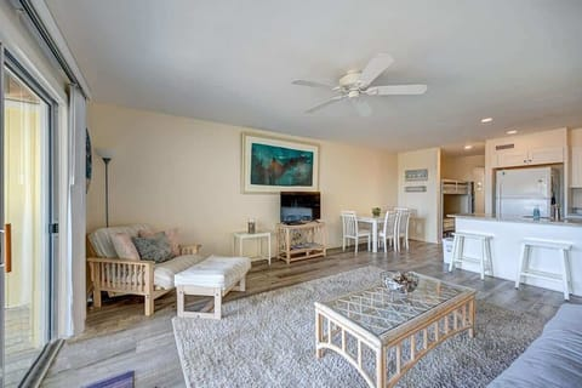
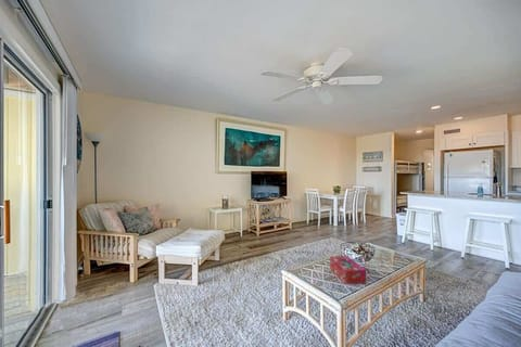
+ tissue box (346, 269)
